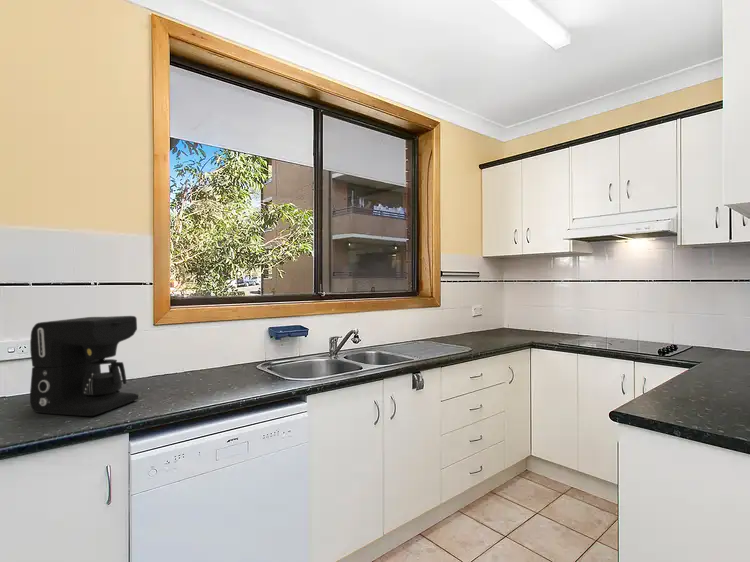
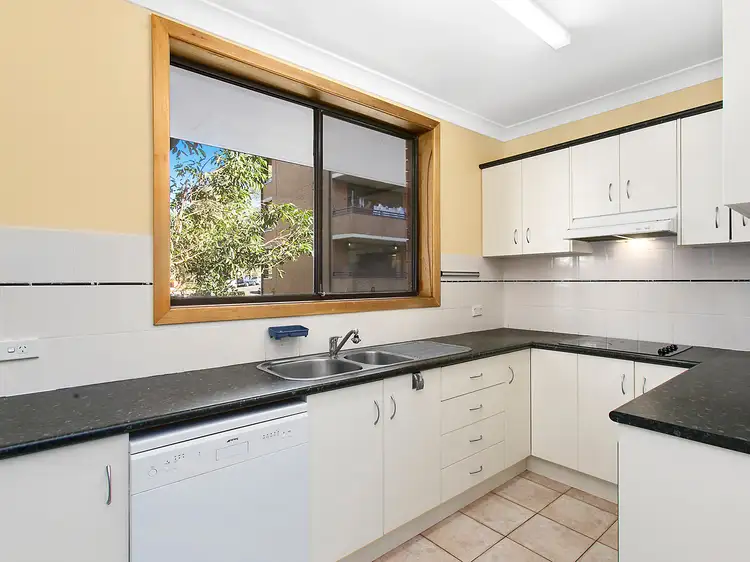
- coffee maker (88, 362)
